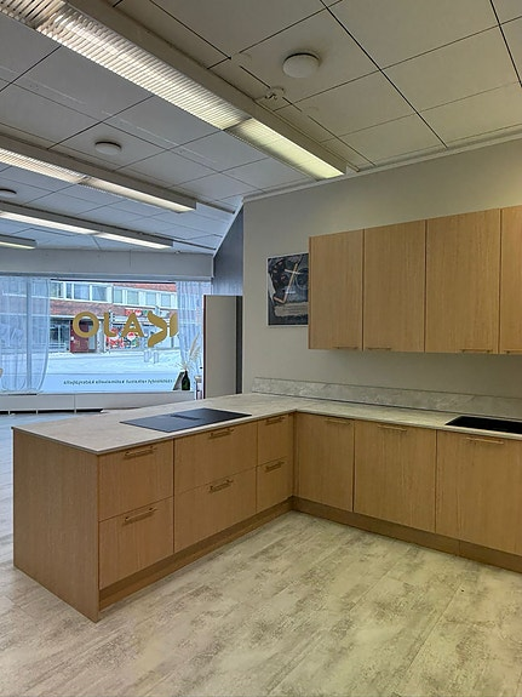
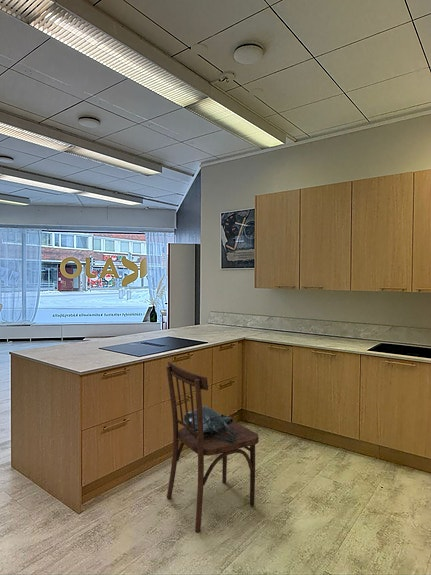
+ tote bag (214, 423)
+ dining chair (213, 433)
